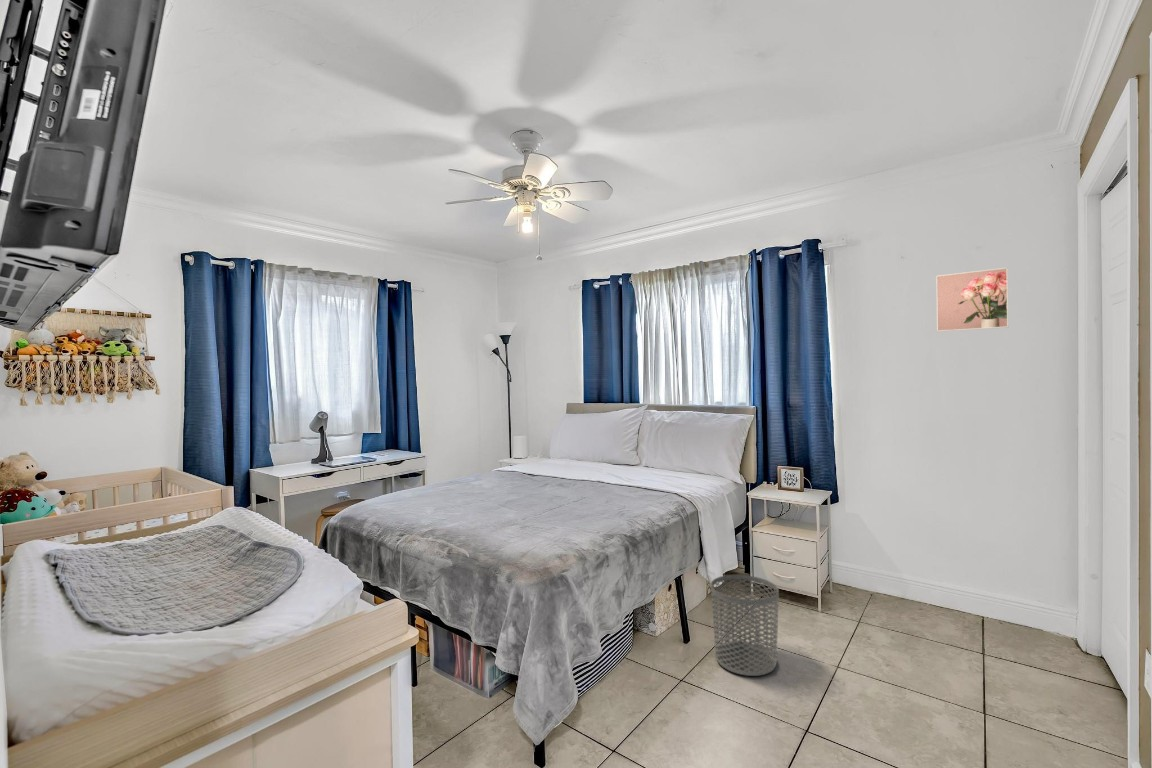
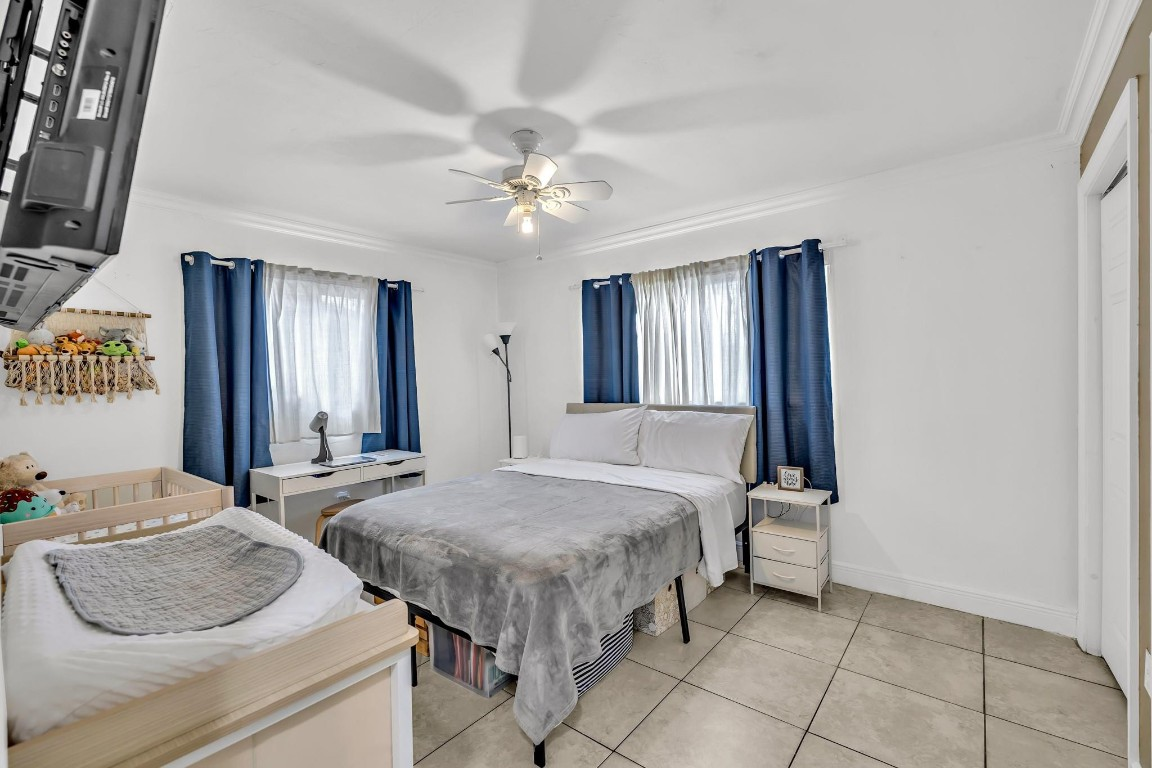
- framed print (971, 300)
- waste bin (744, 623)
